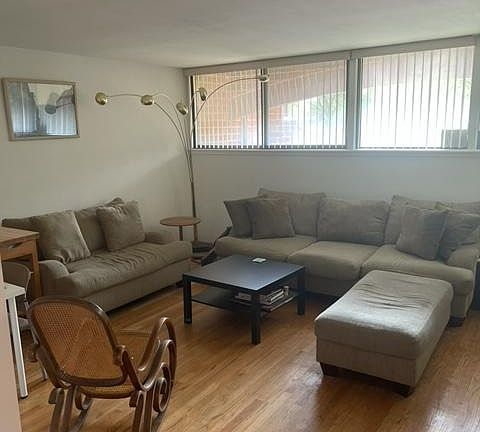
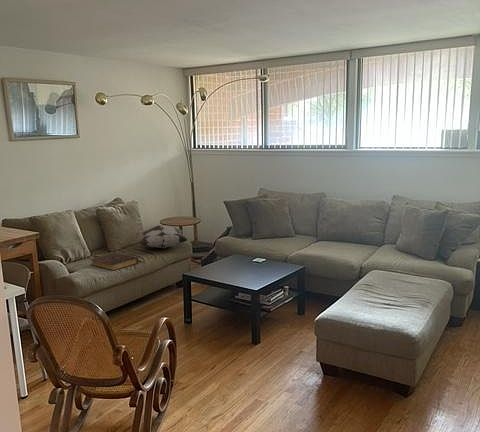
+ decorative pillow (160, 236)
+ book (114, 261)
